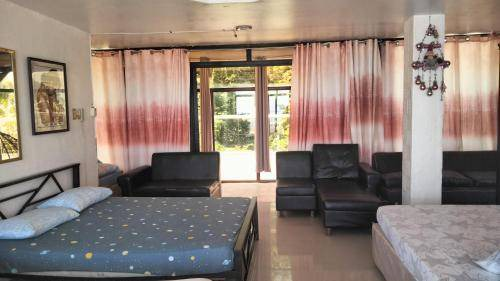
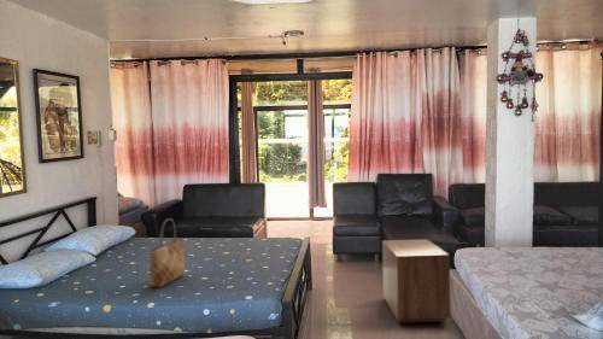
+ tote bag (166, 249)
+ nightstand (414, 279)
